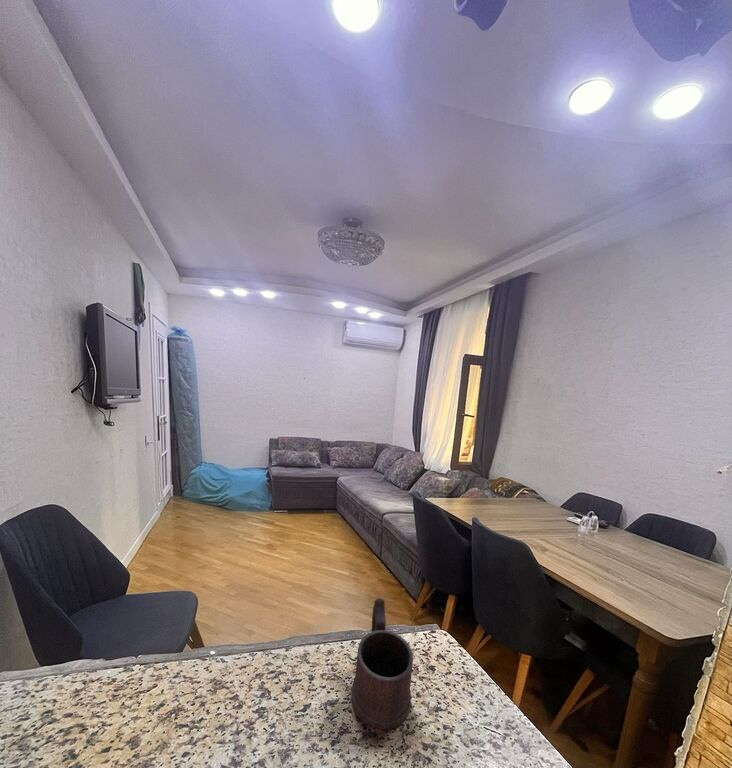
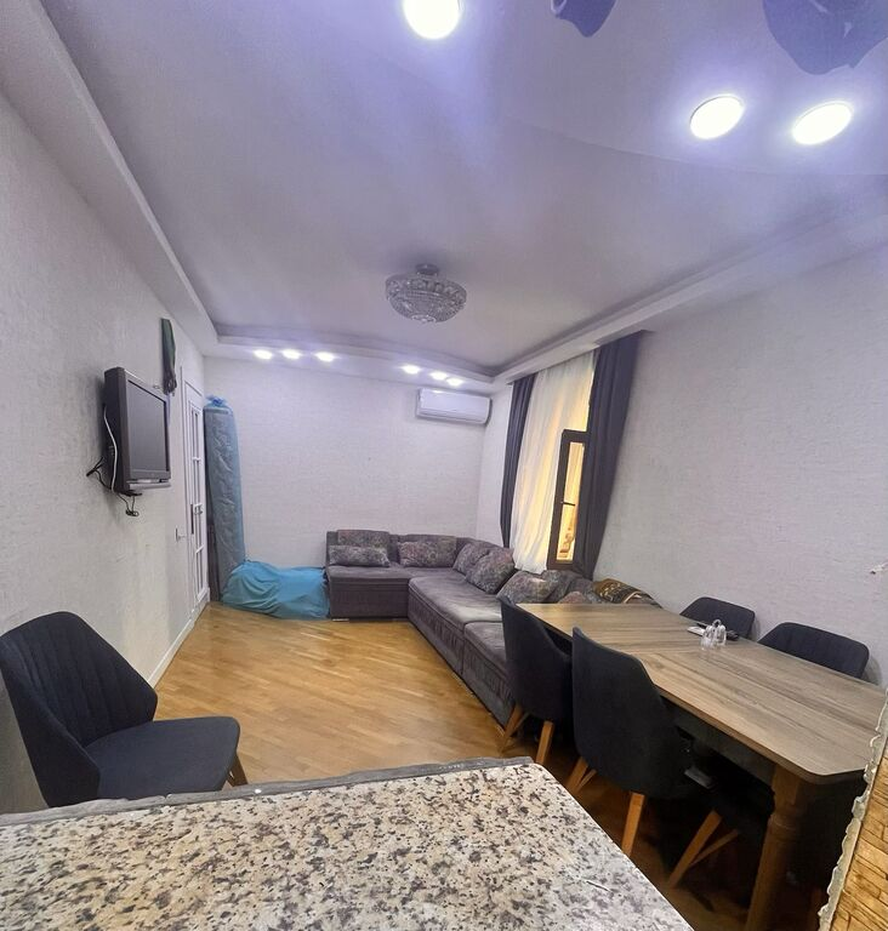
- mug (381, 656)
